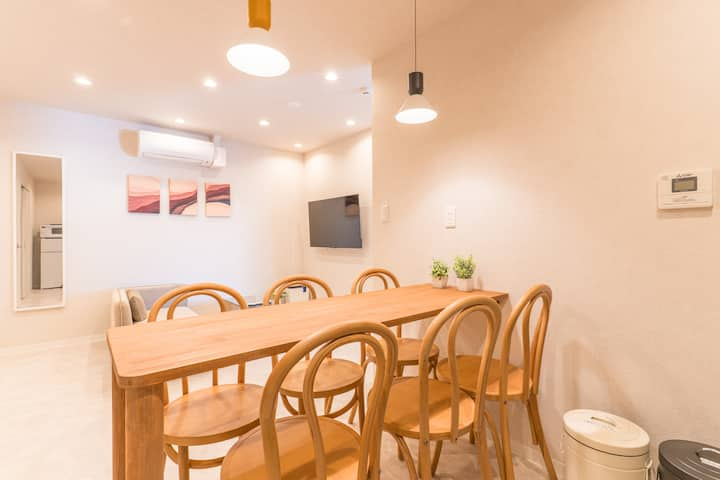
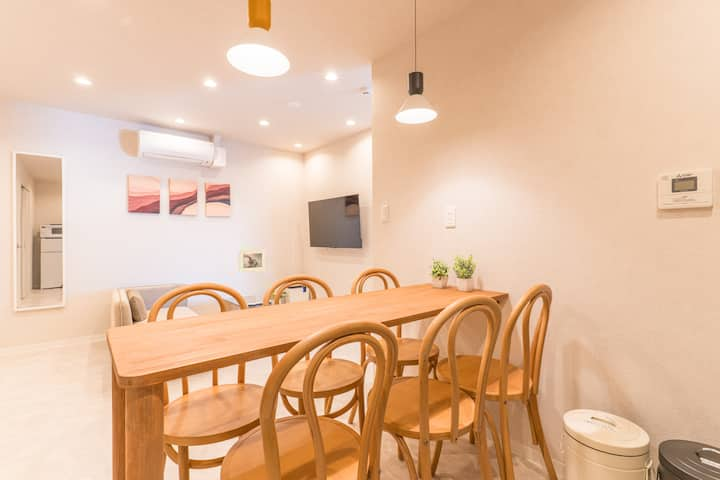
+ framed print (252, 260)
